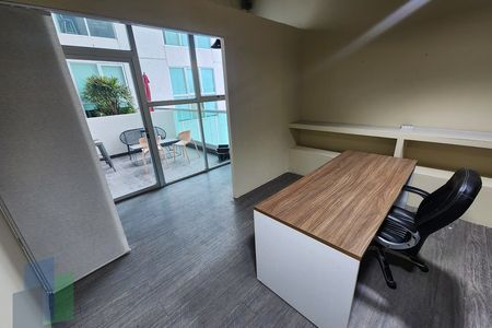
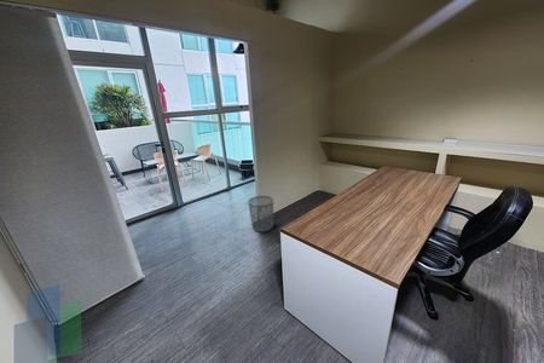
+ waste bin (261, 214)
